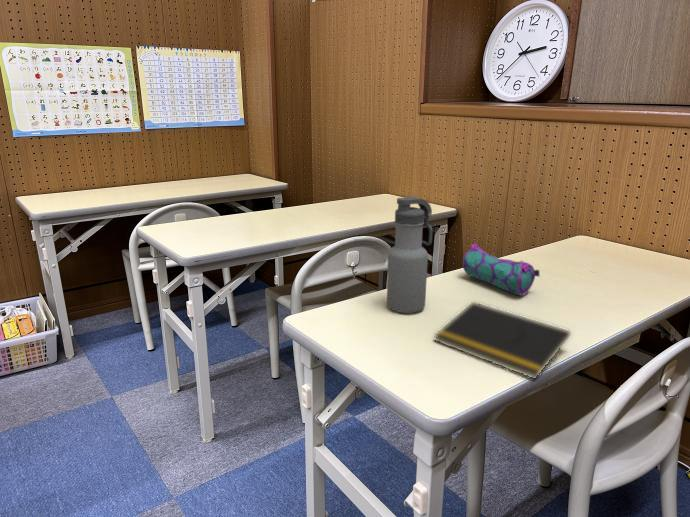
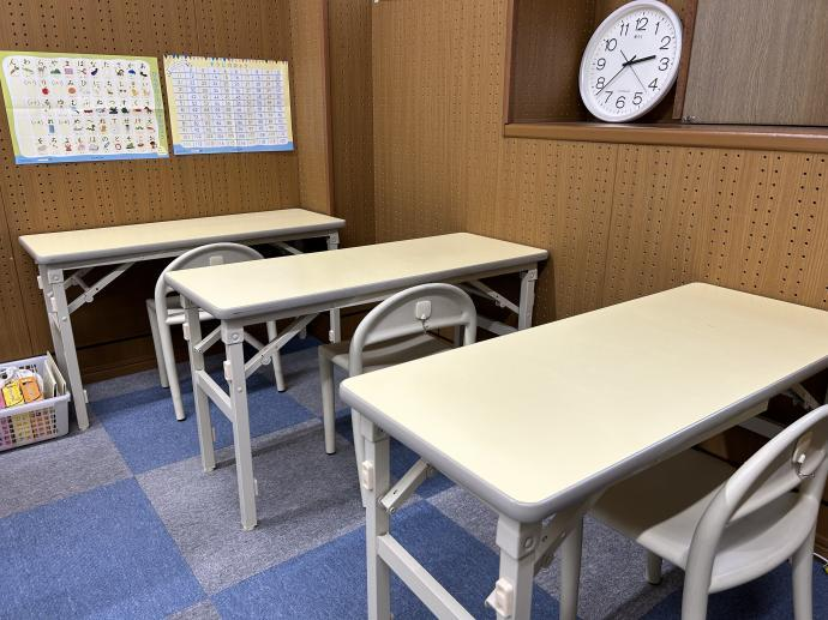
- water bottle (408, 254)
- pencil case (498, 269)
- notepad (500, 335)
